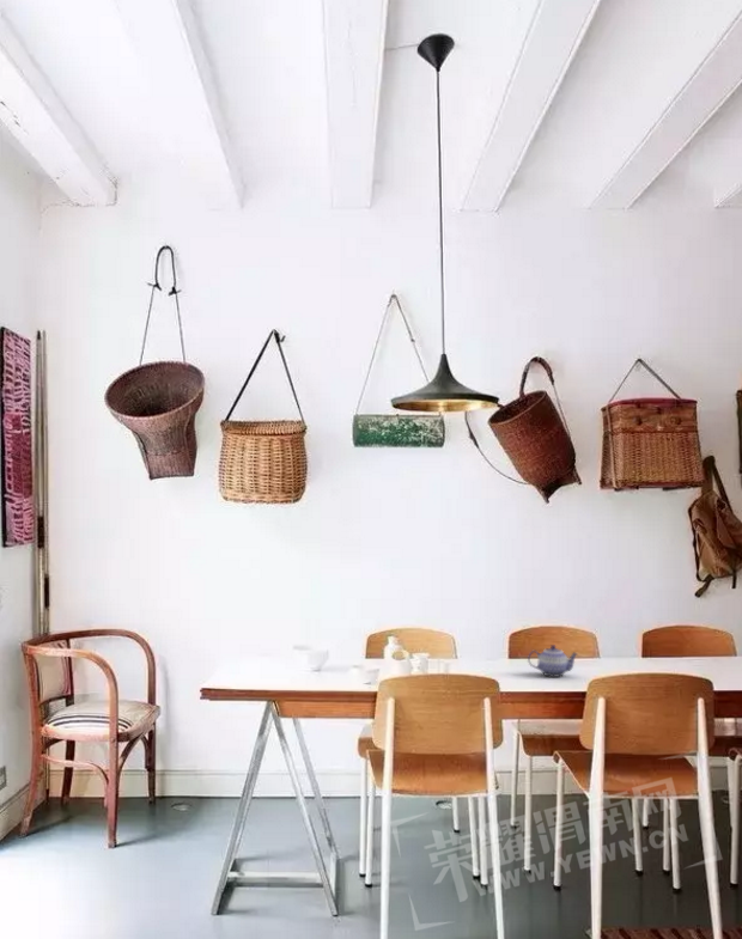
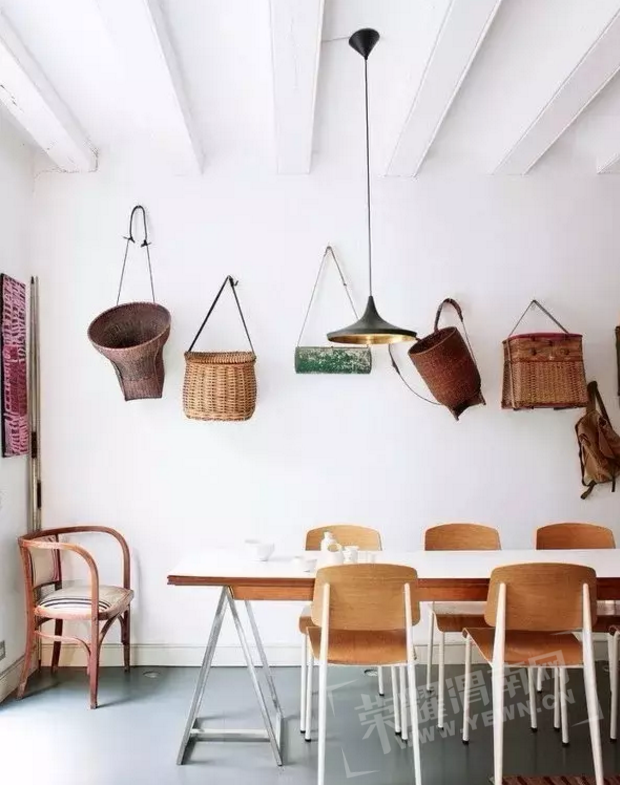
- teapot (553, 659)
